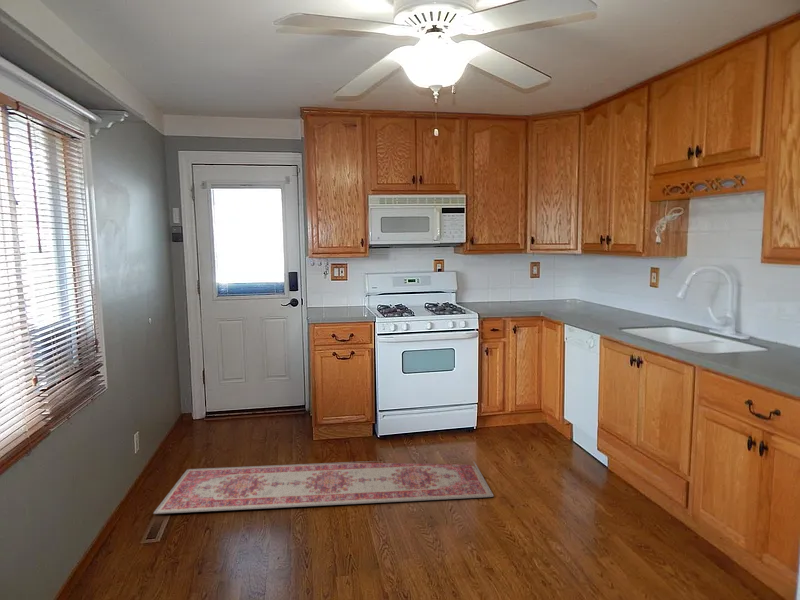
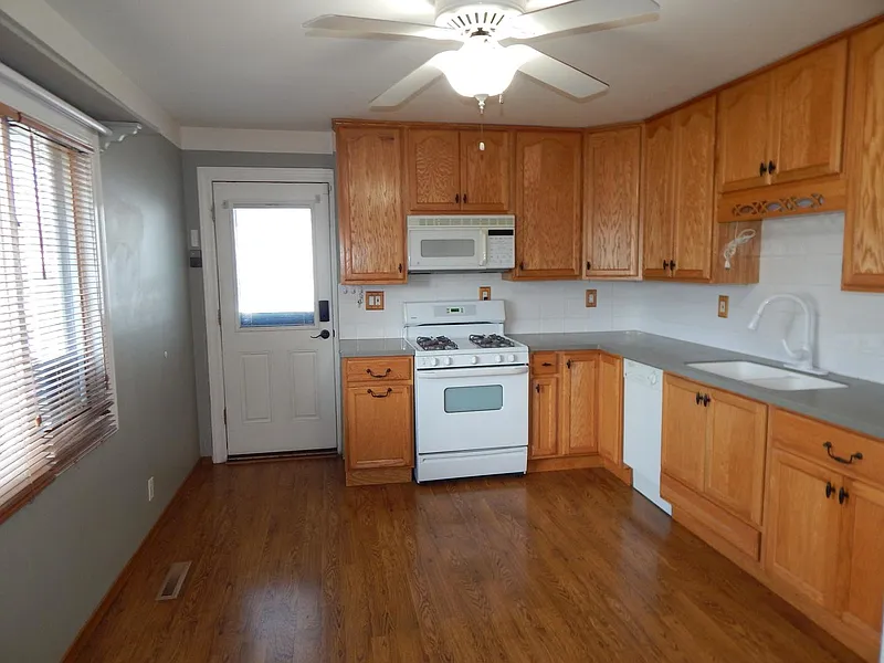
- rug (330, 482)
